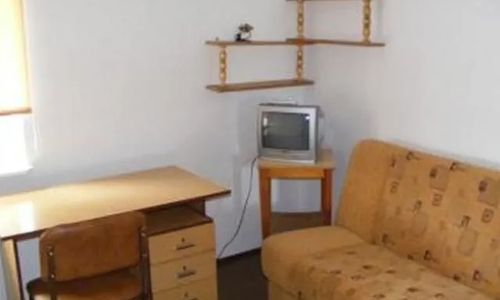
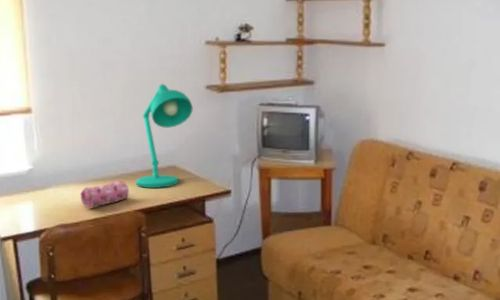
+ pencil case (104, 193)
+ desk lamp (166, 127)
